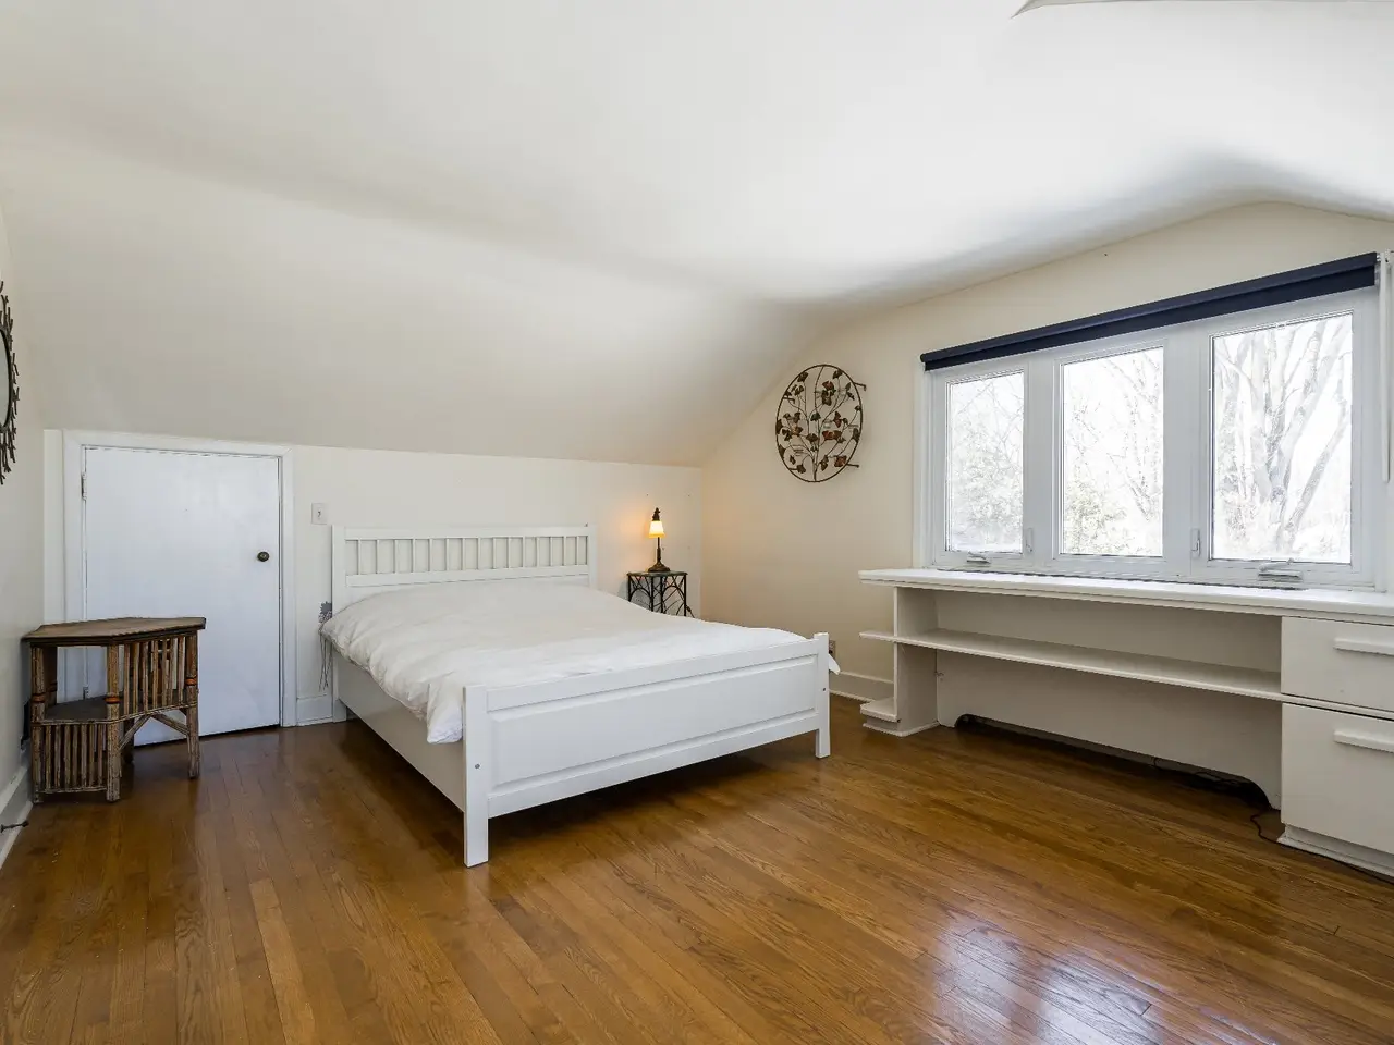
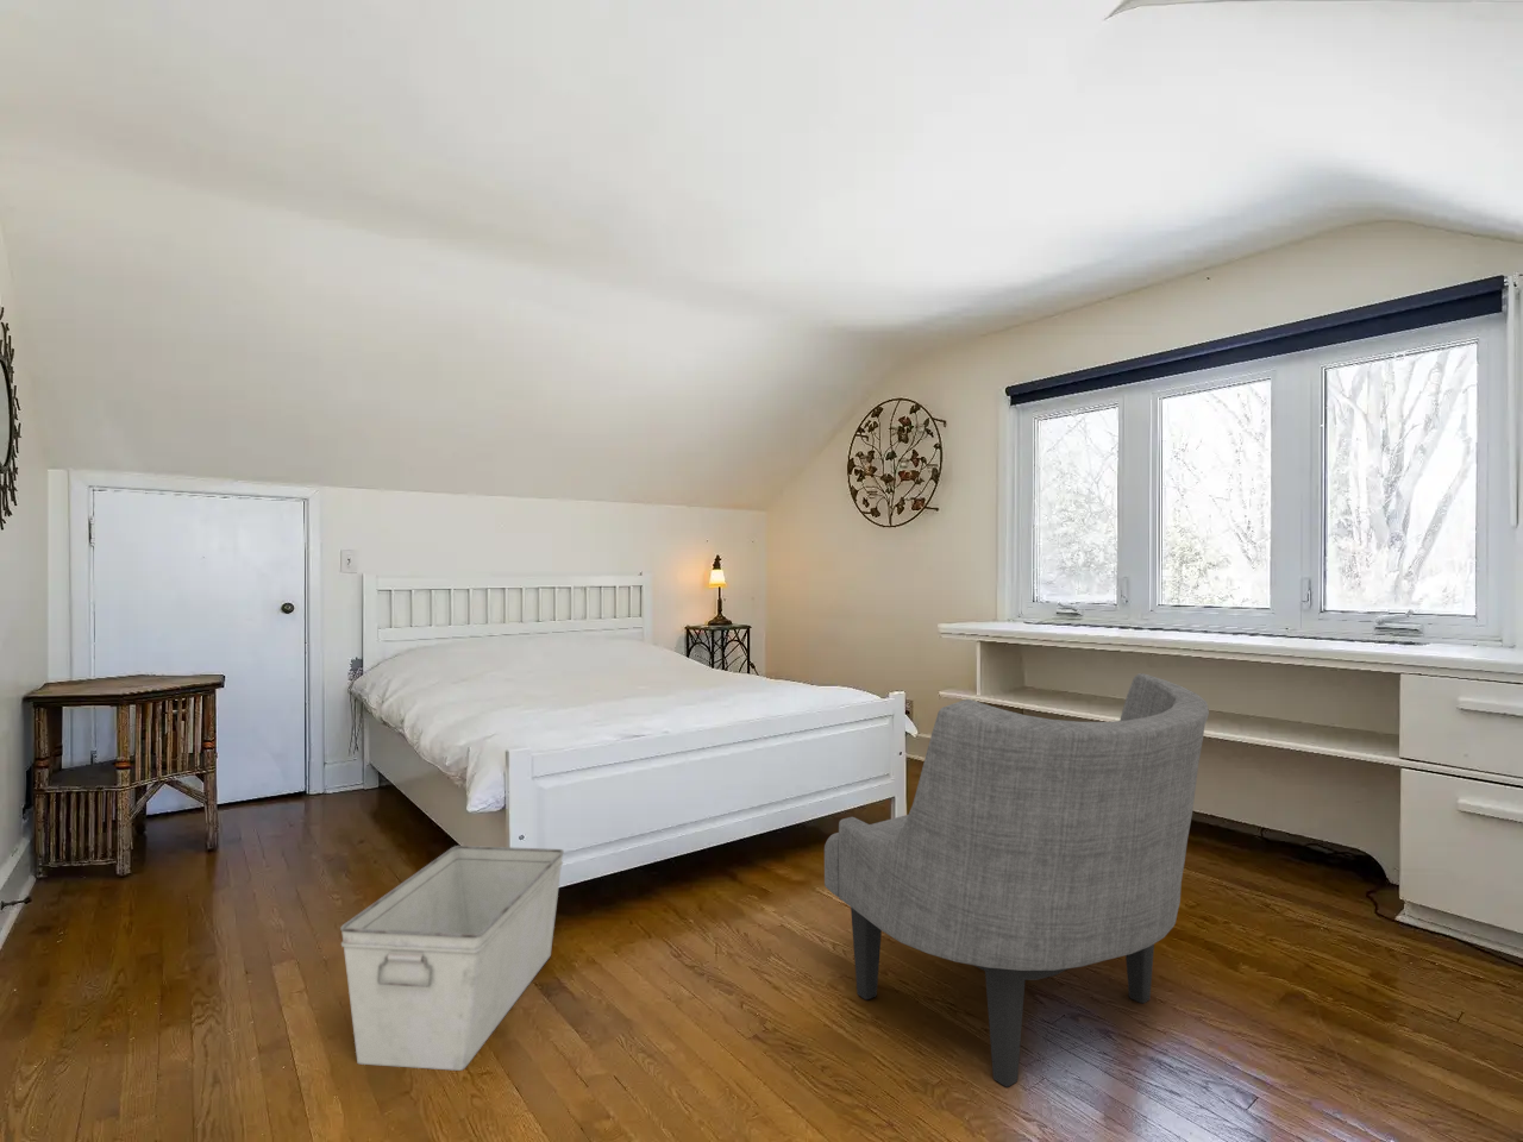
+ armchair (1027, 843)
+ storage bin (465, 942)
